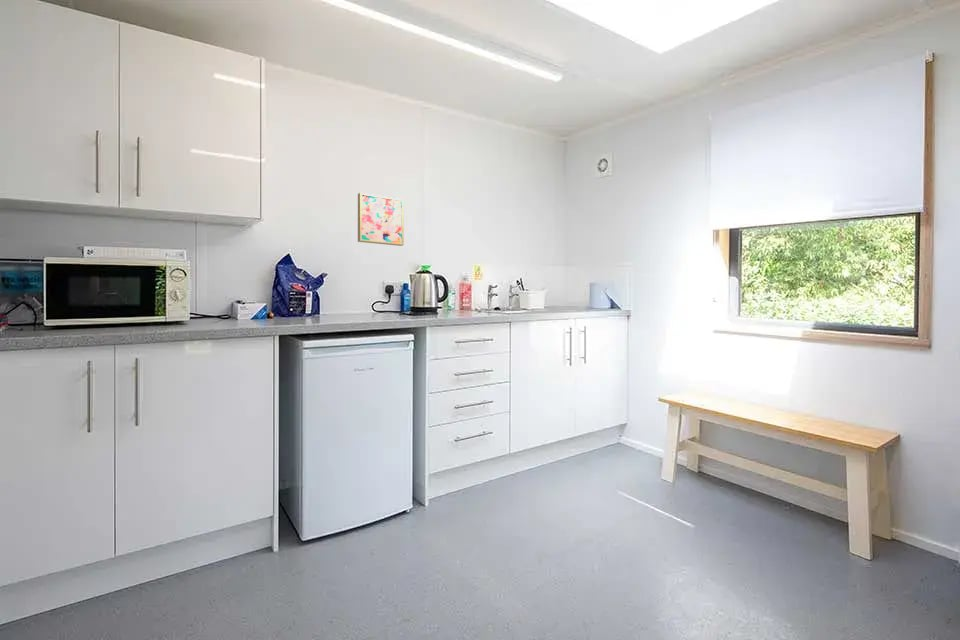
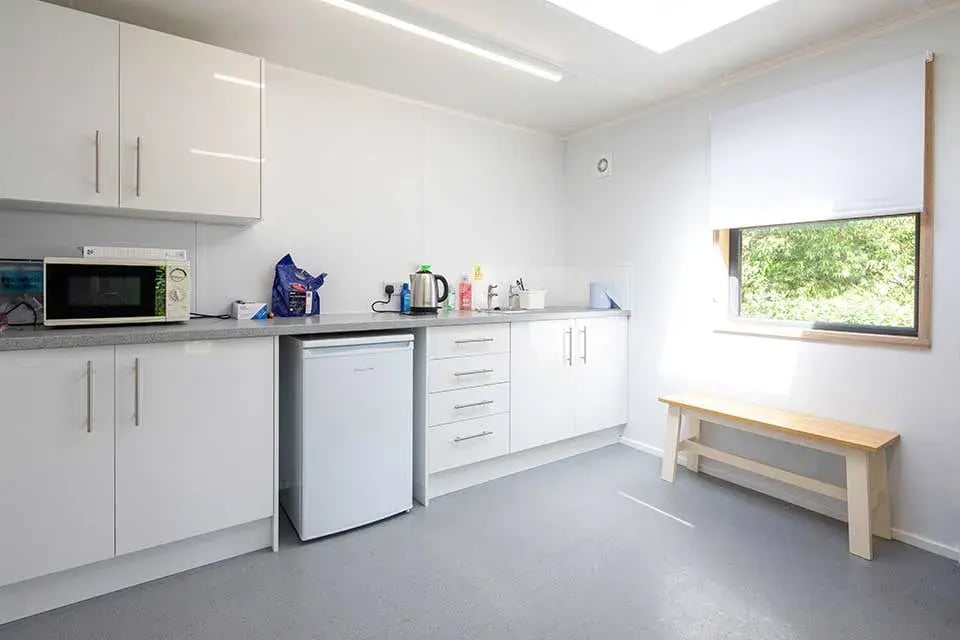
- wall art (381, 220)
